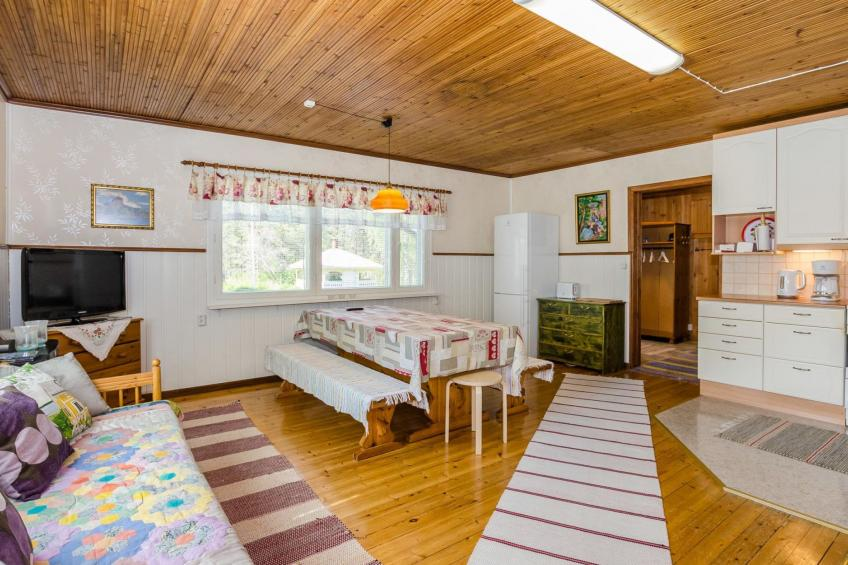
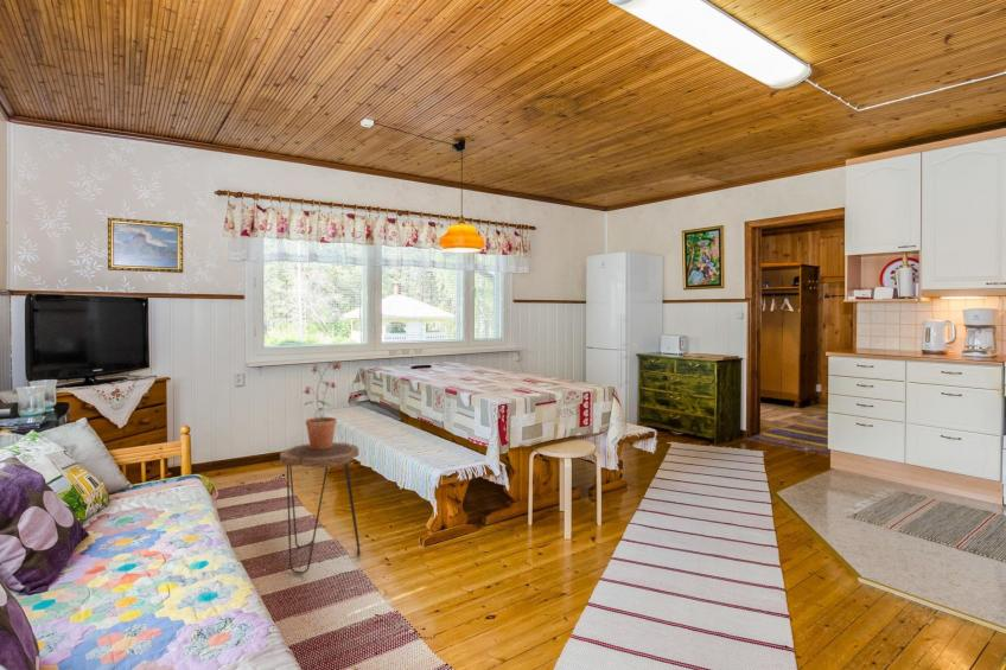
+ potted plant (320, 402)
+ side table (320, 503)
